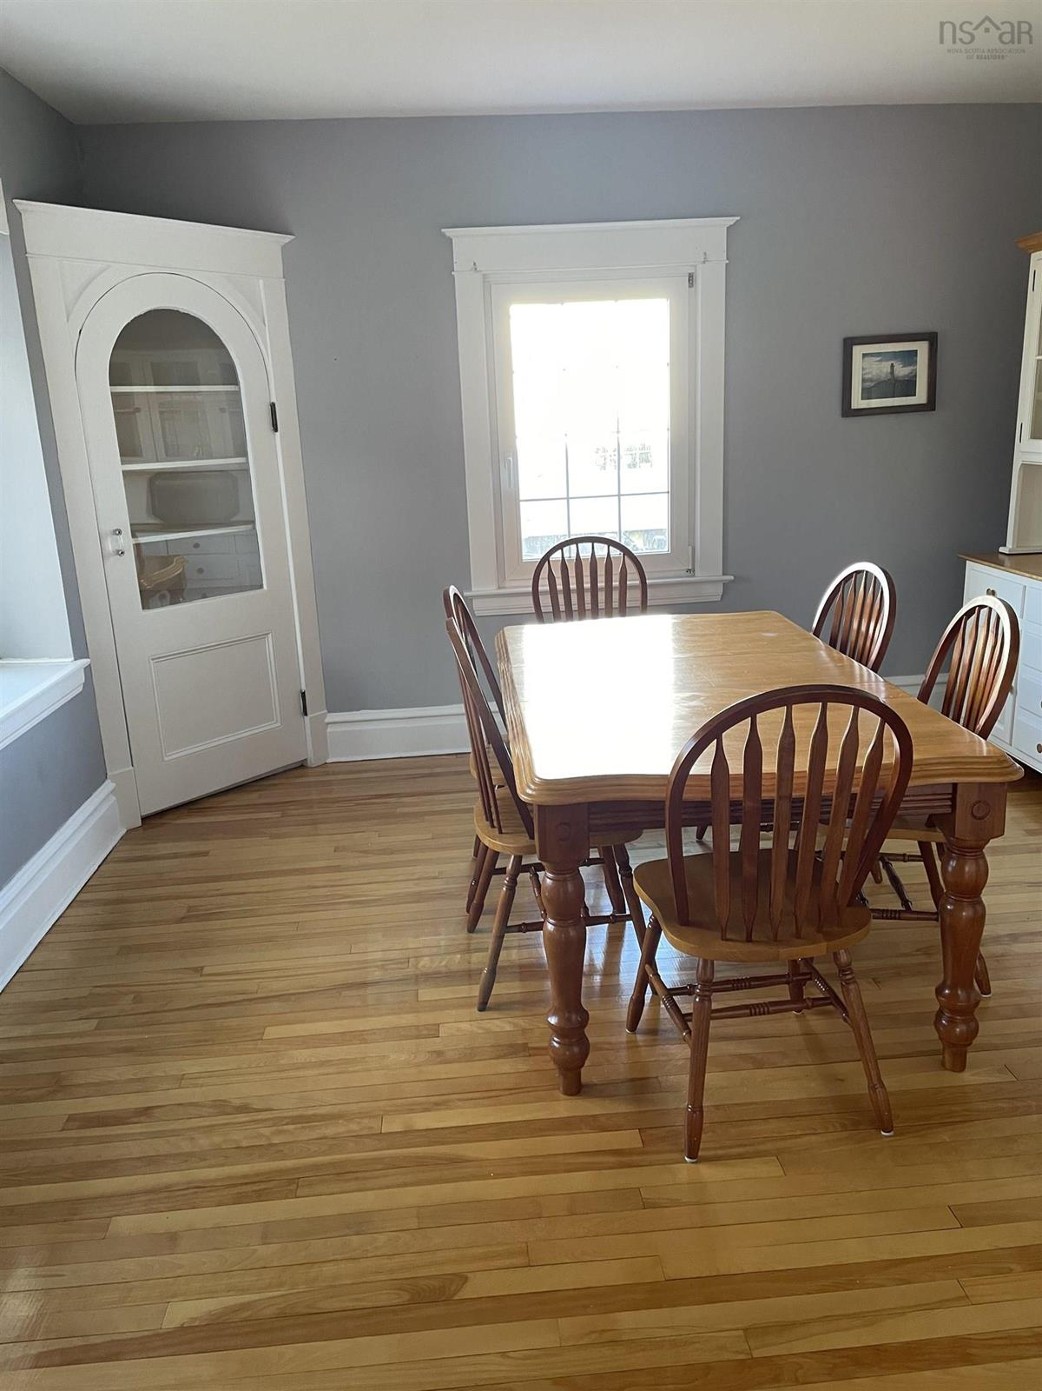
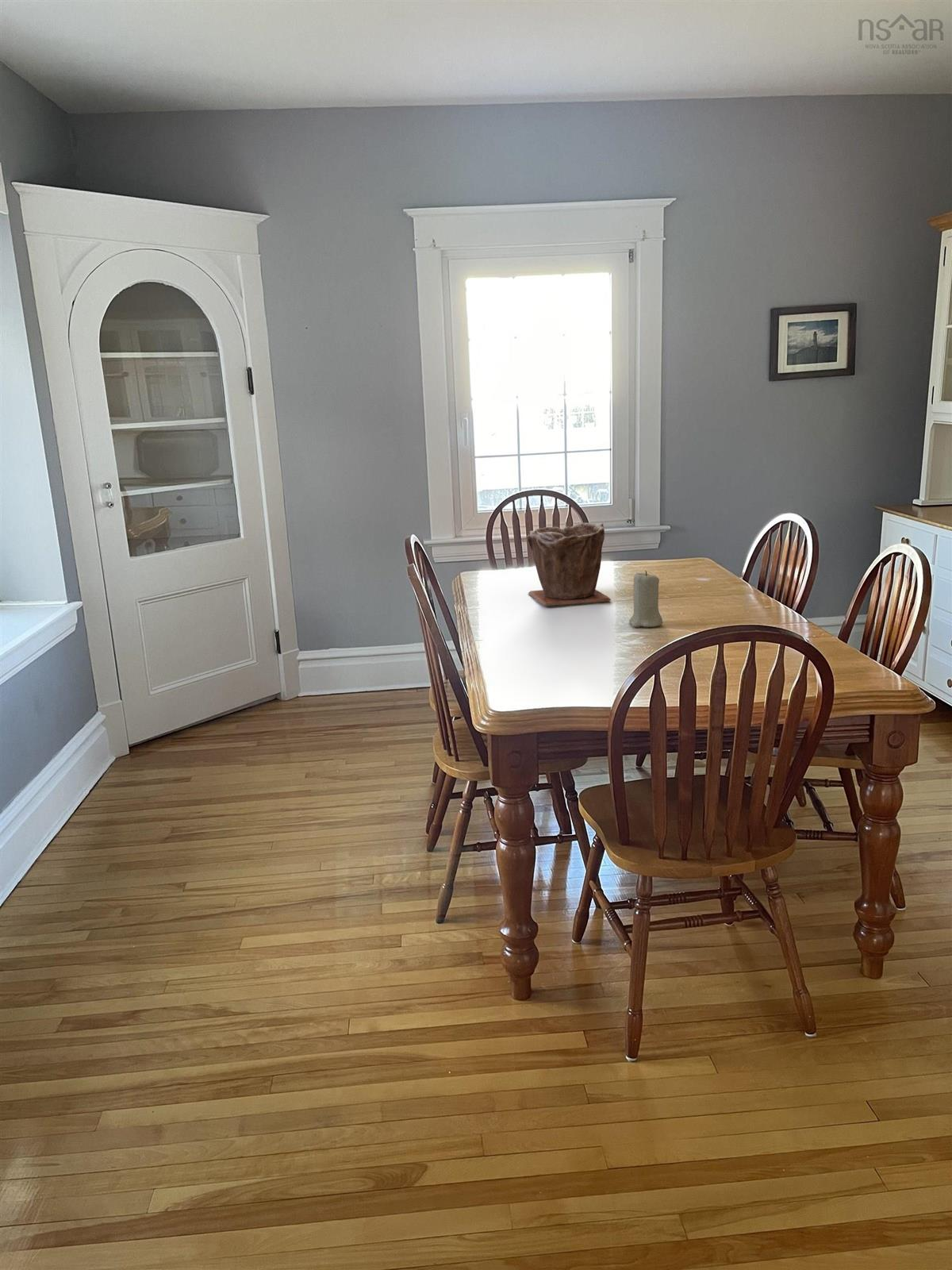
+ plant pot (567, 561)
+ candle (645, 598)
